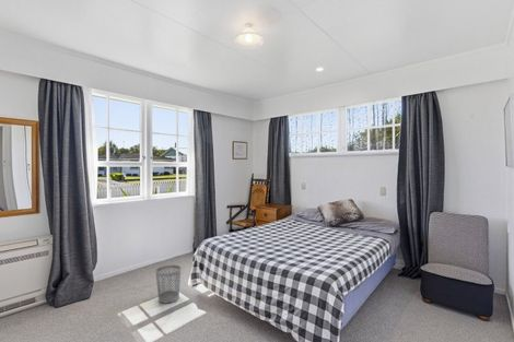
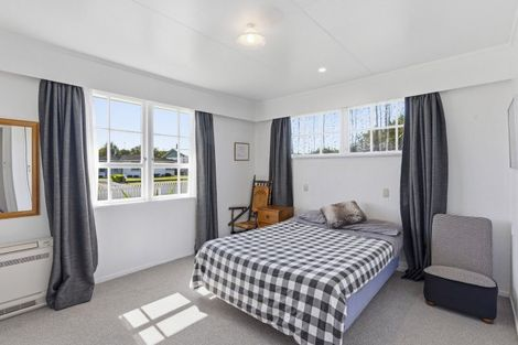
- wastebasket (168, 284)
